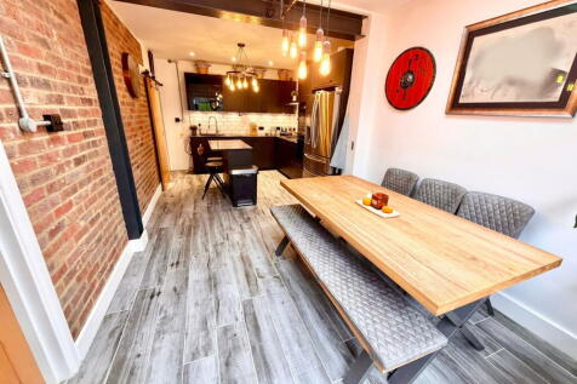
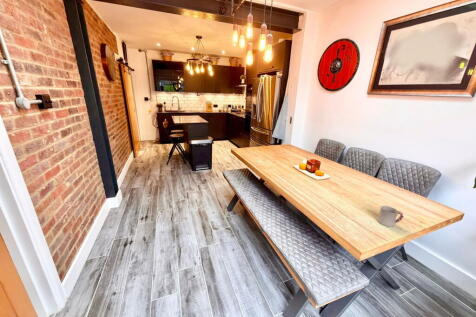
+ cup (390, 216)
